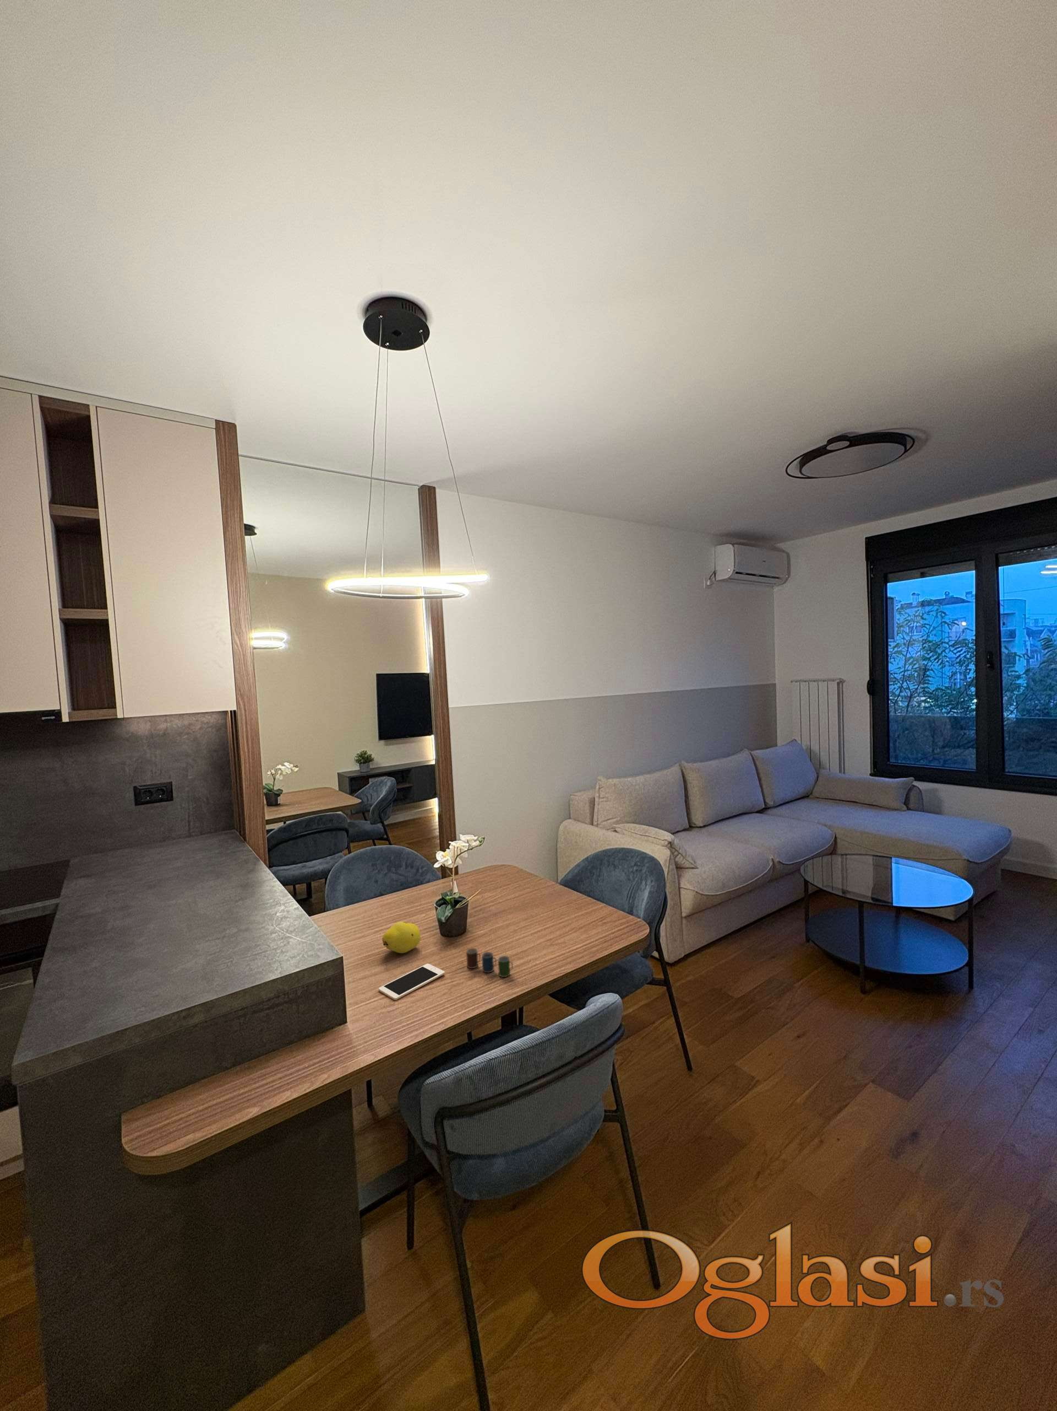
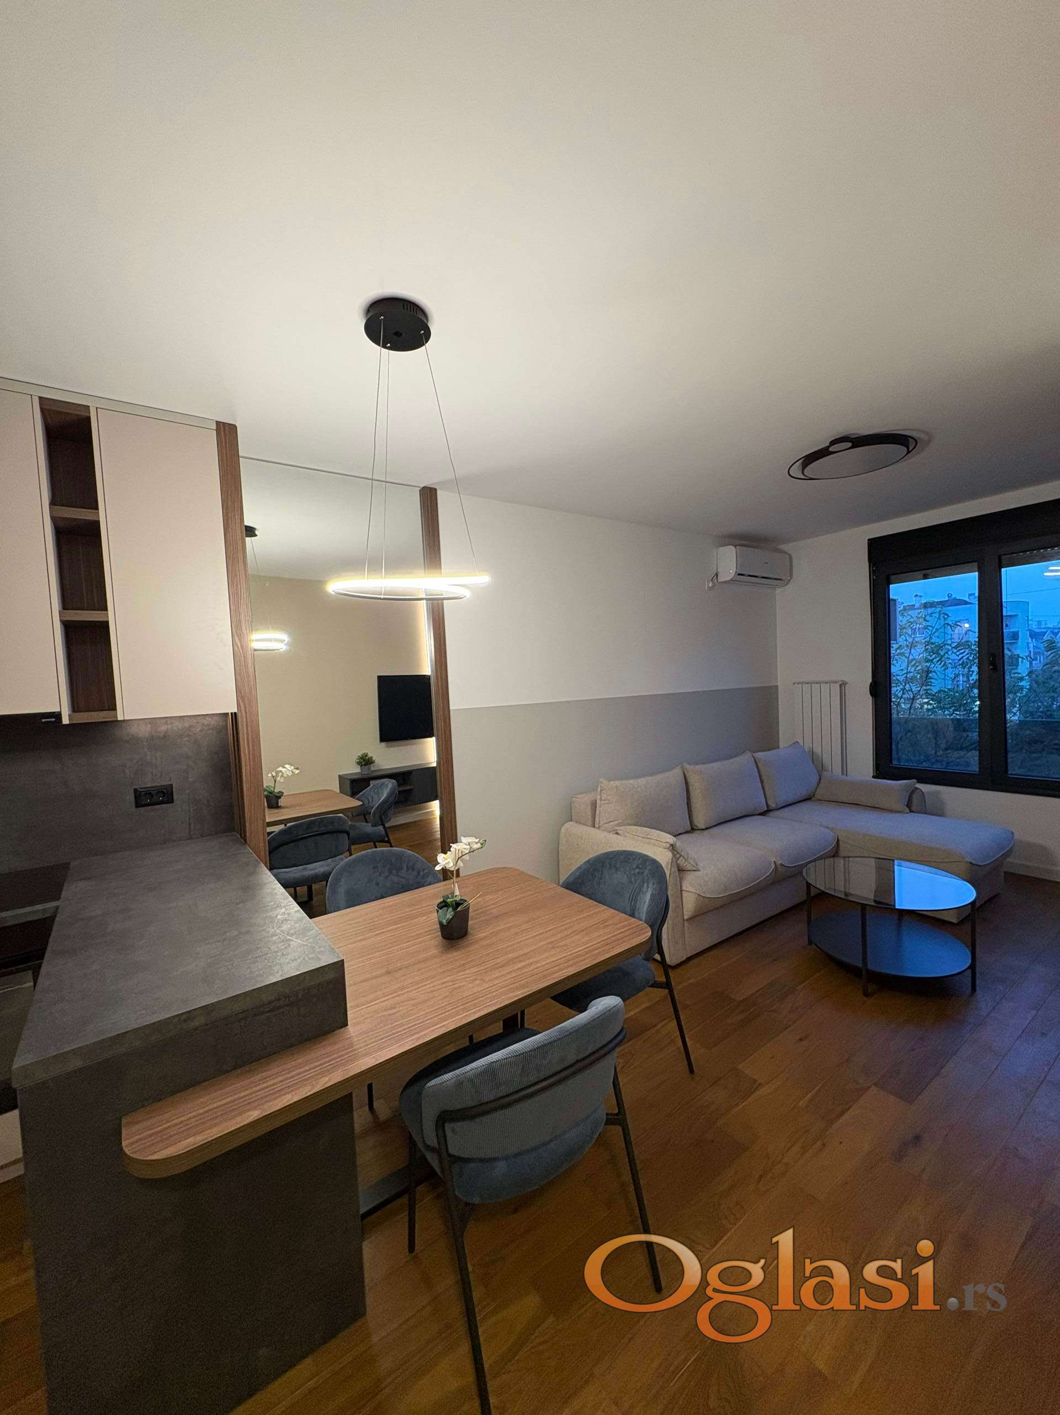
- cup (490, 958)
- cell phone (412, 981)
- fruit (400, 937)
